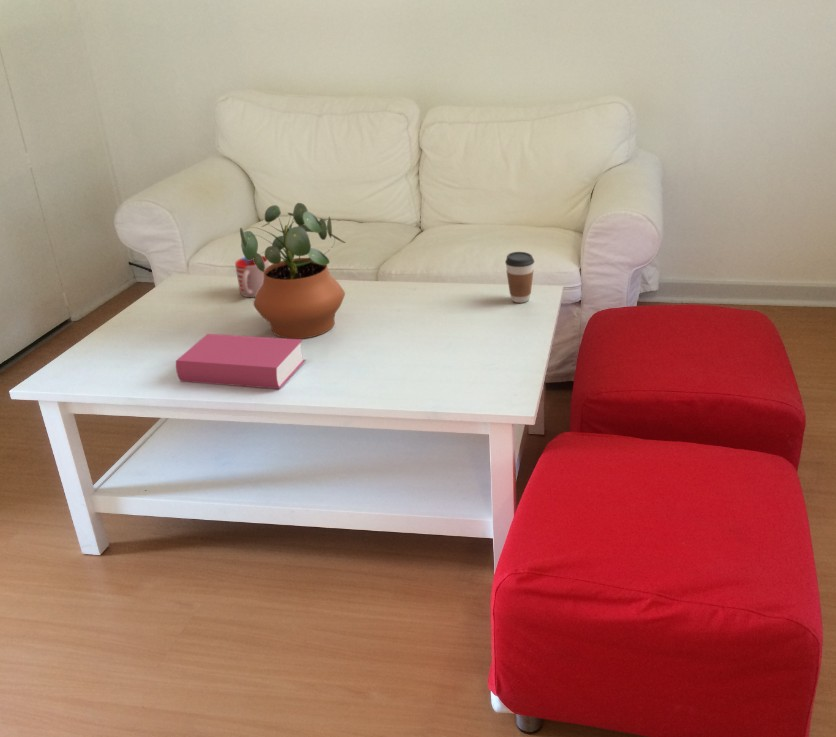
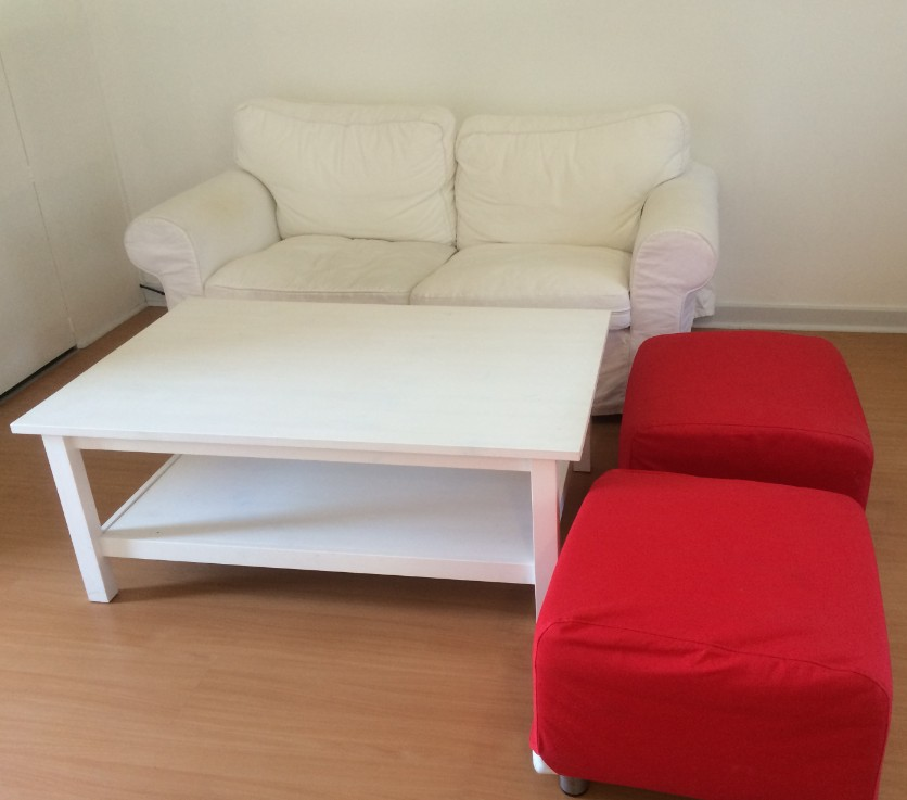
- potted plant (298, 265)
- coffee cup (520, 277)
- mug (252, 278)
- book (241, 360)
